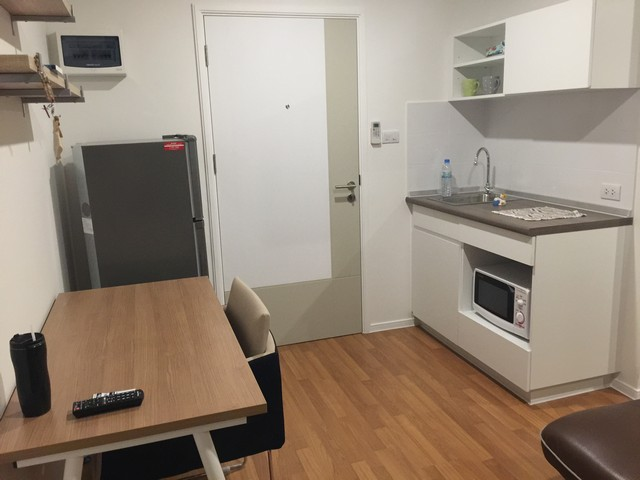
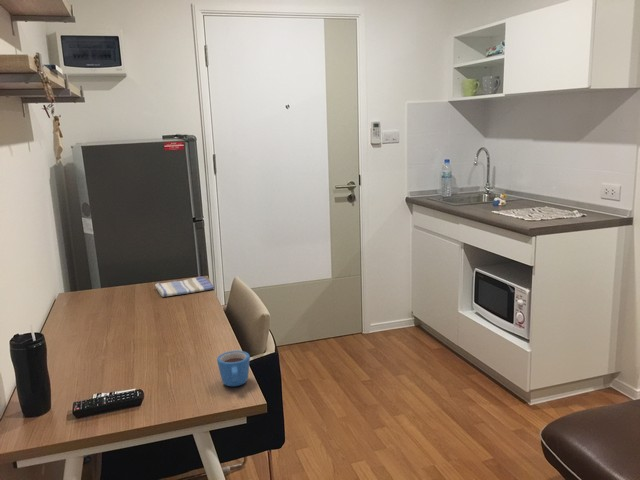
+ dish towel (184, 286)
+ mug (234, 371)
